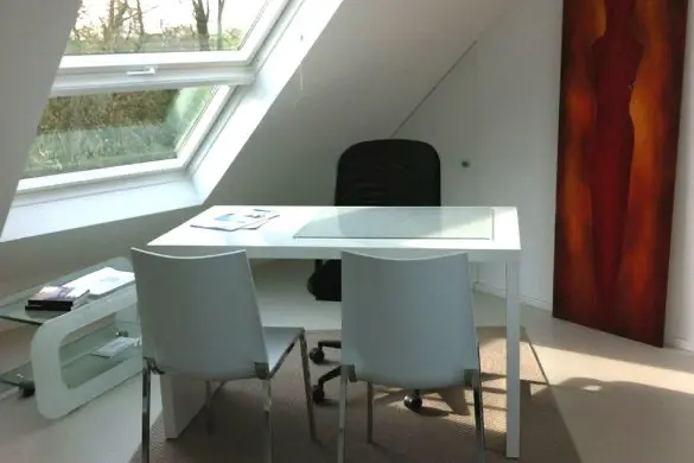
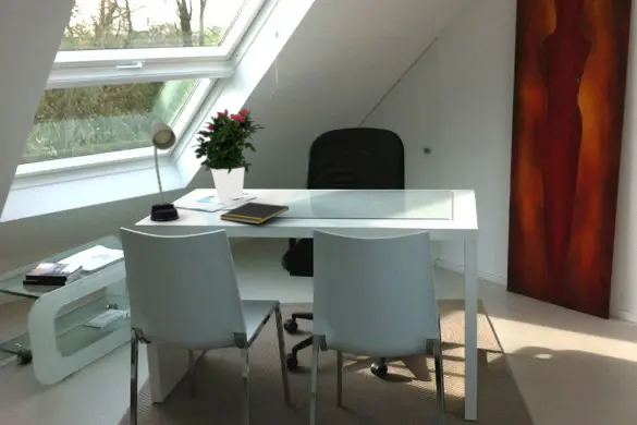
+ desk lamp (158, 169)
+ notepad (254, 212)
+ potted flower (229, 154)
